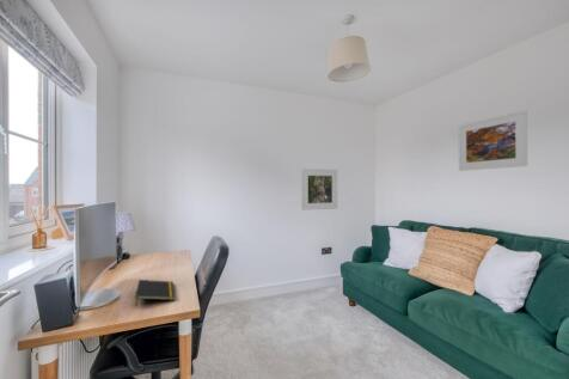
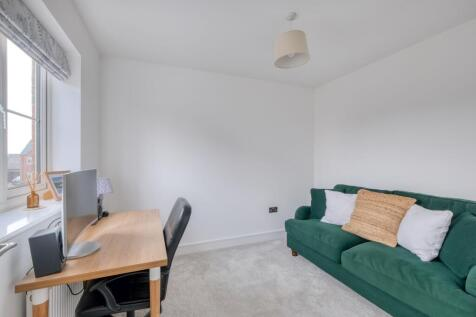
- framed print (319, 189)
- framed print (489, 143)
- notepad (155, 289)
